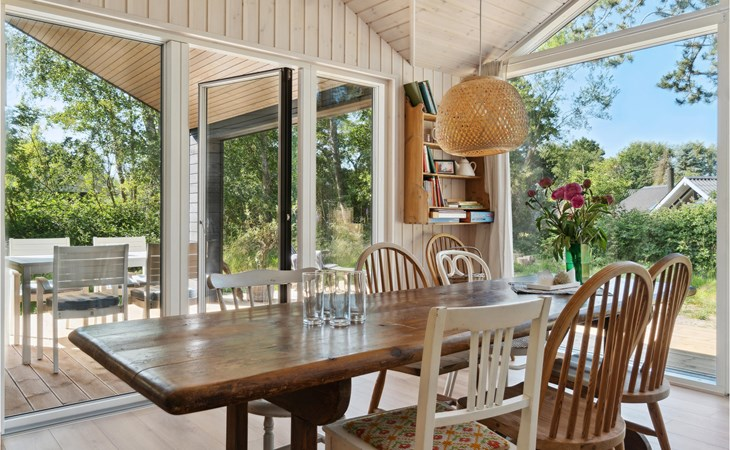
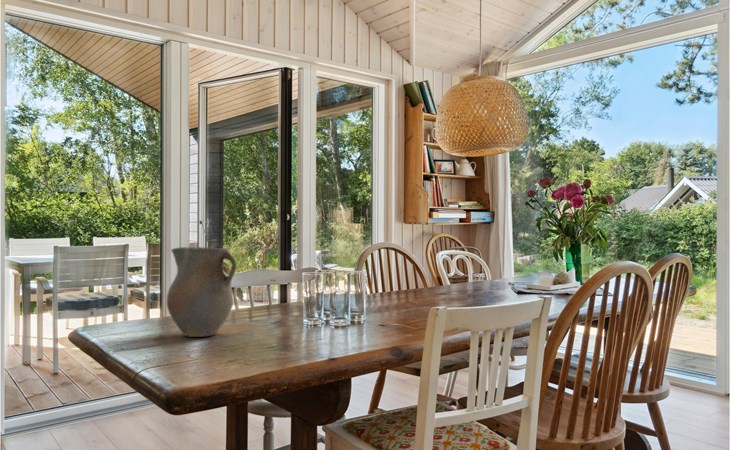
+ ceramic pitcher (202, 290)
